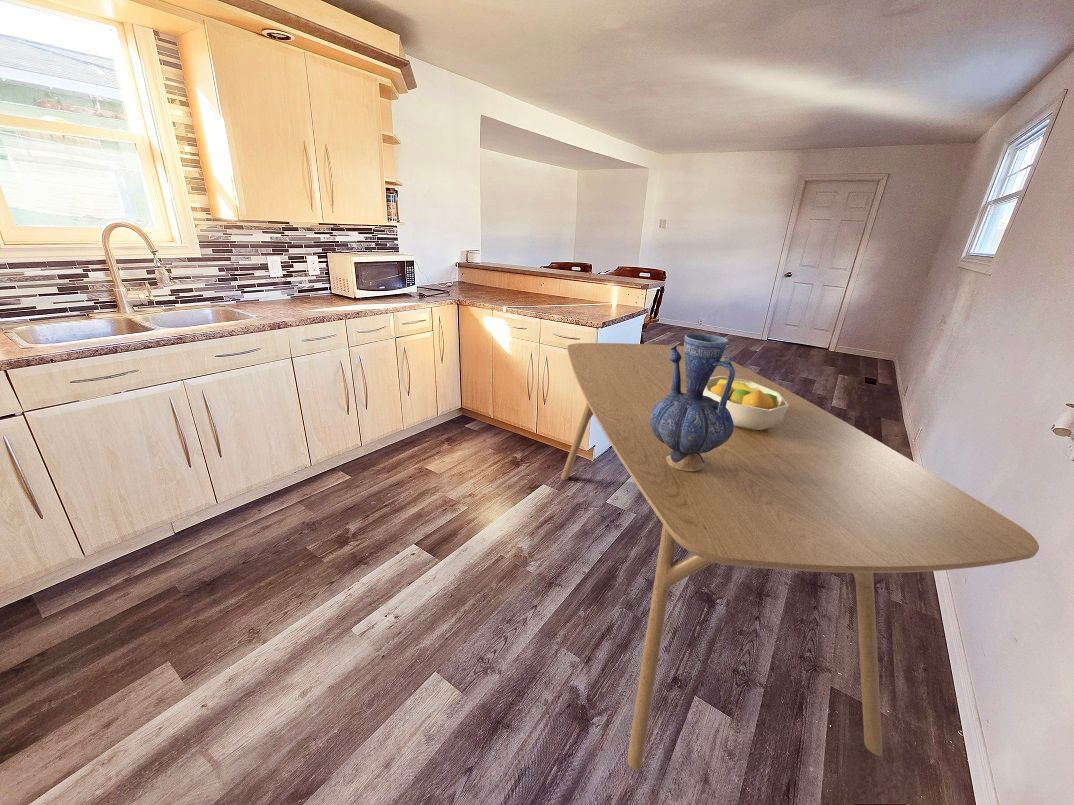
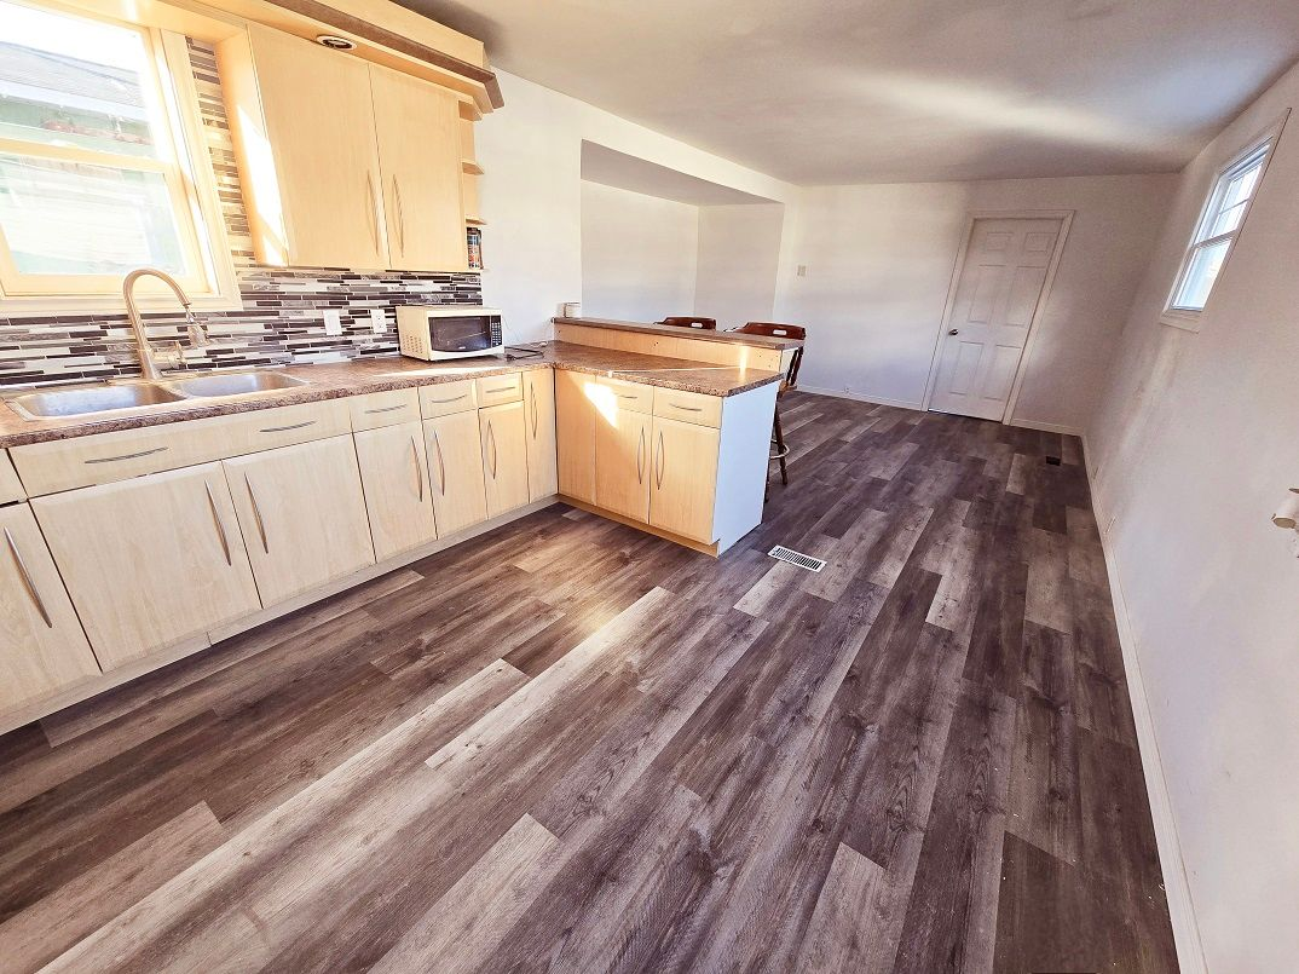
- vase (693, 403)
- fruit bowl (741, 397)
- dining table (681, 490)
